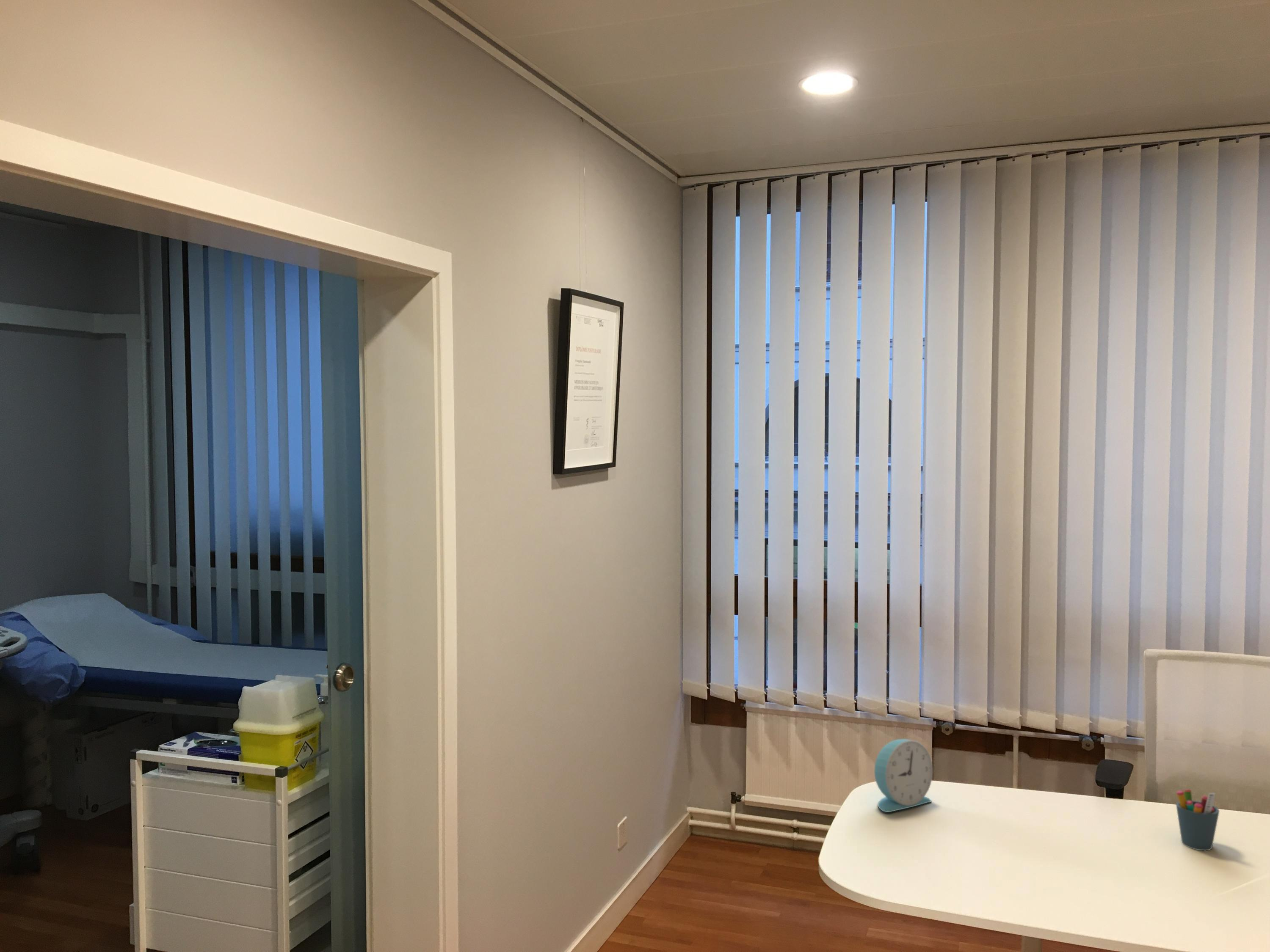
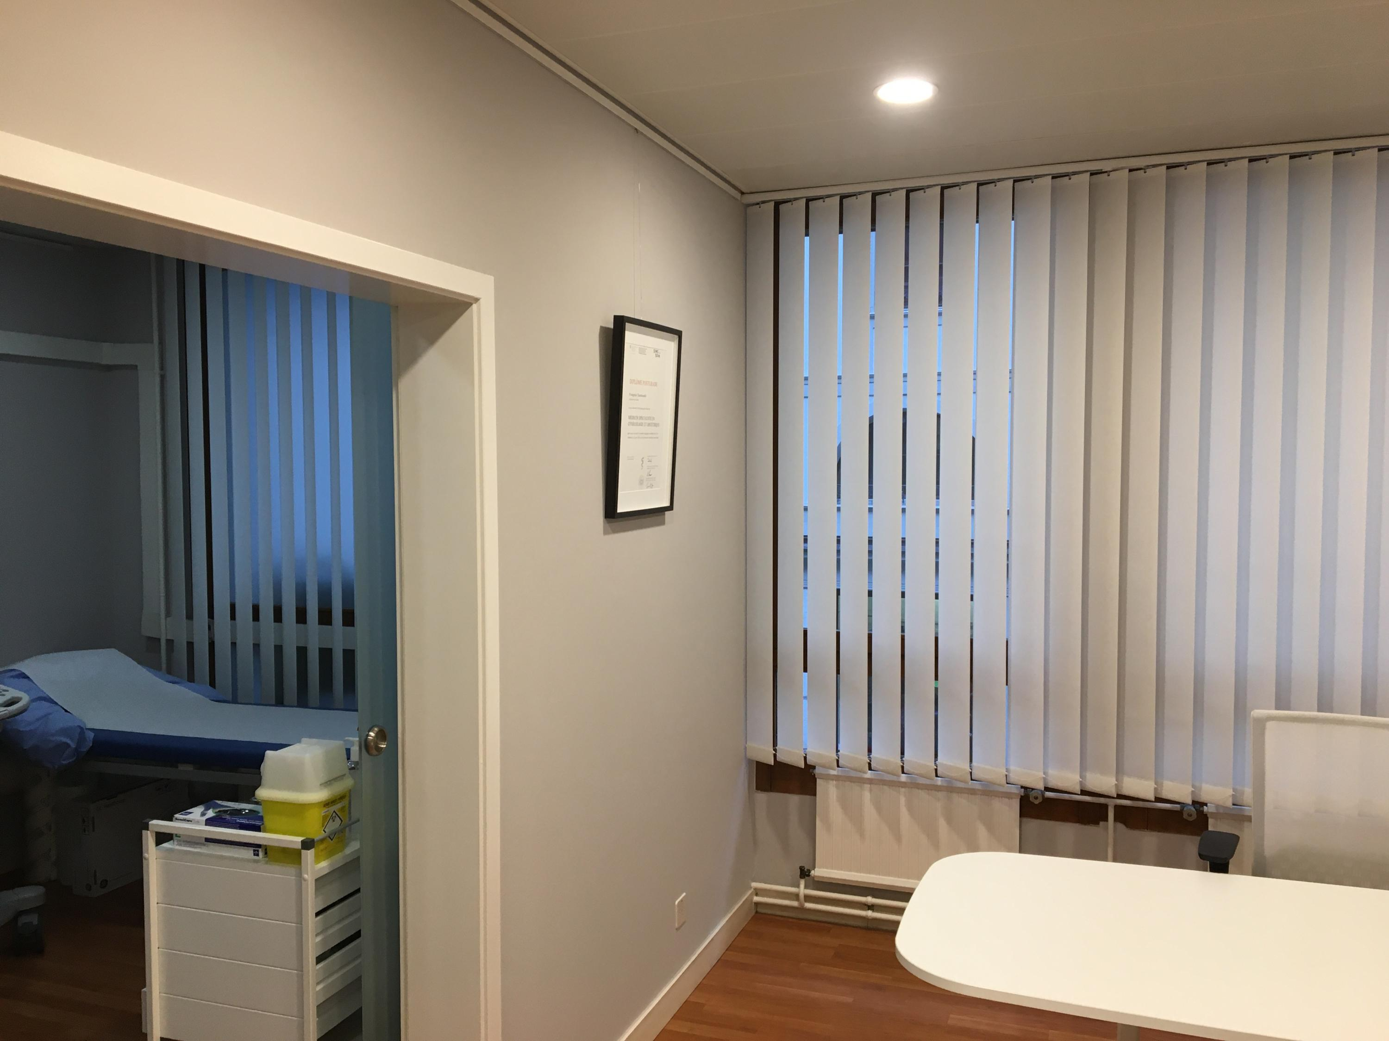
- alarm clock (900, 770)
- pen holder (1196, 816)
